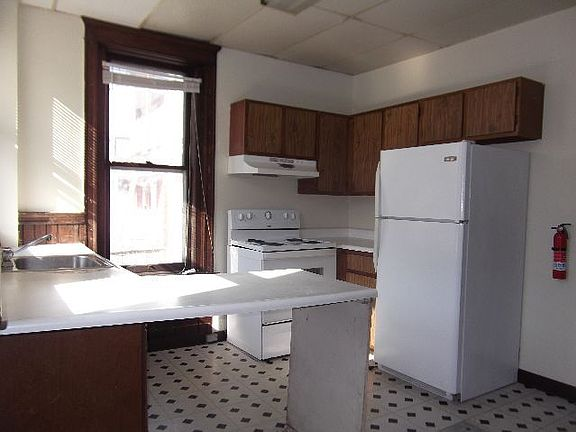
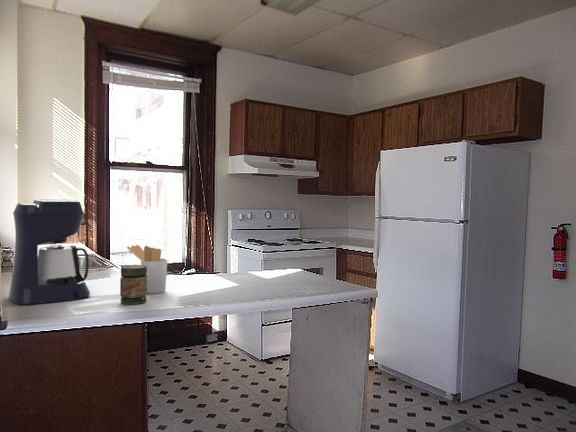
+ coffee maker (48, 248)
+ utensil holder (147, 267)
+ jar (133, 284)
